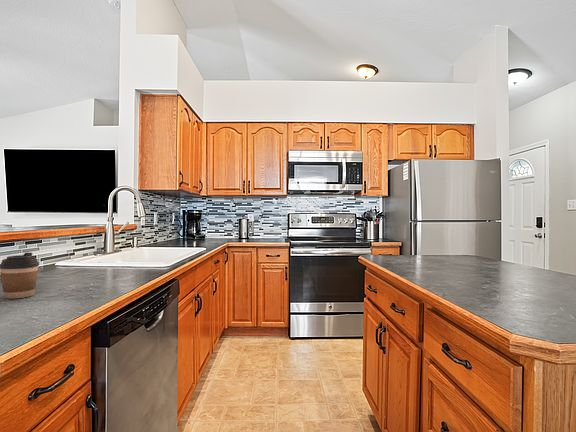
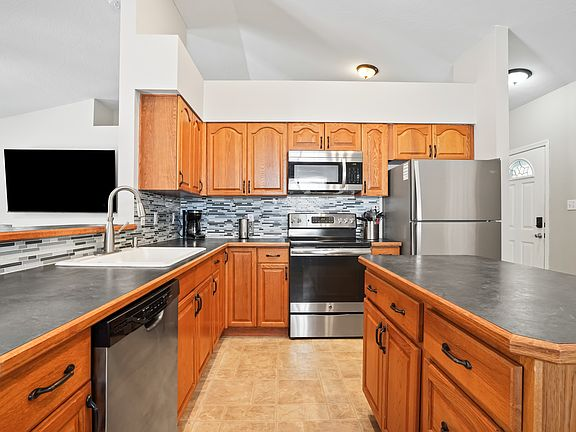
- coffee cup (19, 274)
